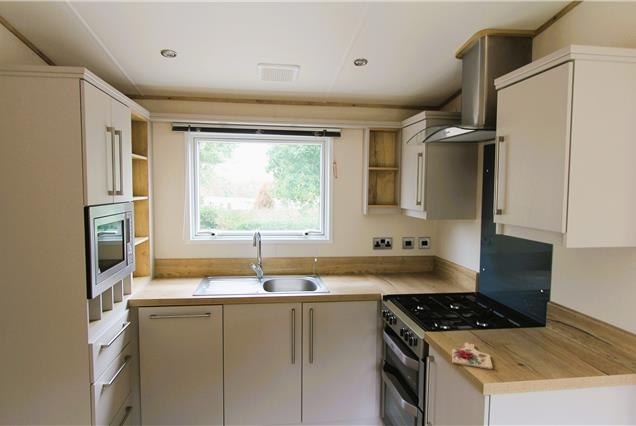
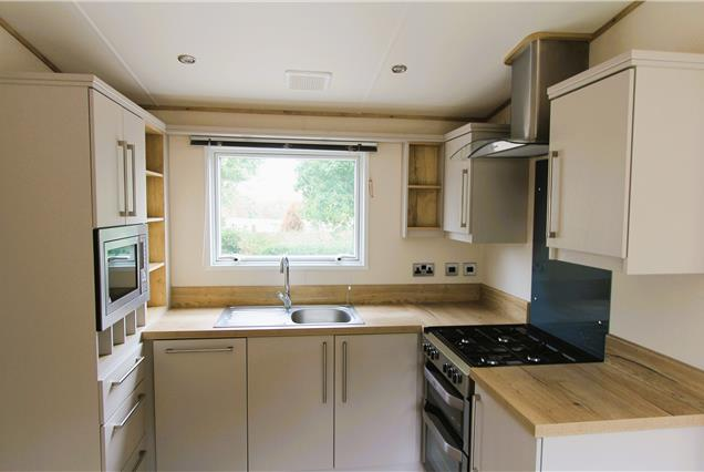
- cutting board (470, 351)
